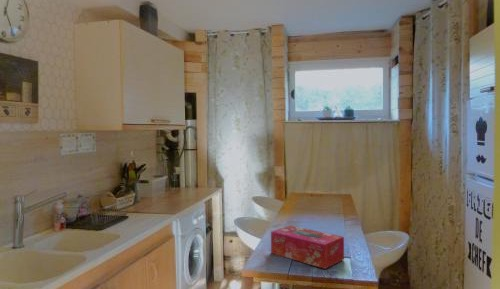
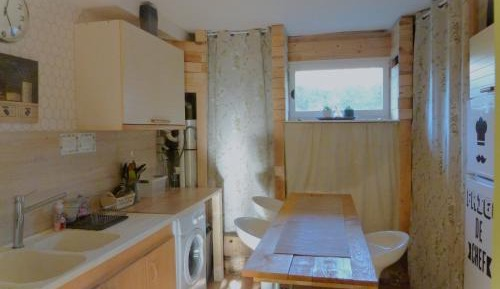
- tissue box (306, 245)
